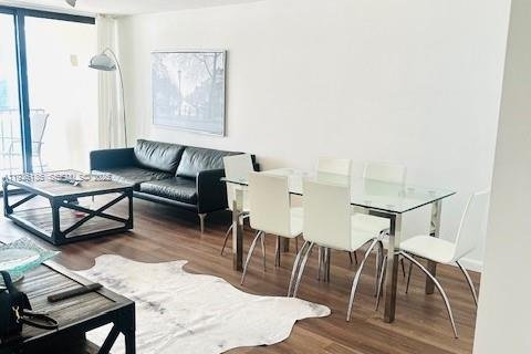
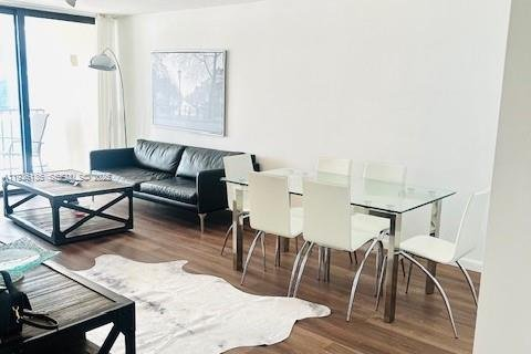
- remote control (75, 292)
